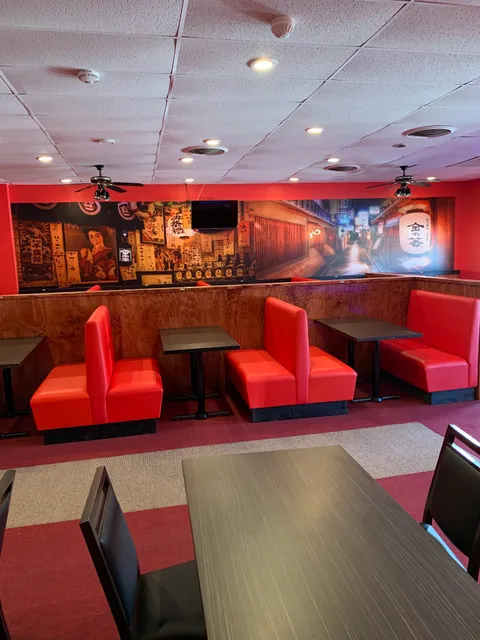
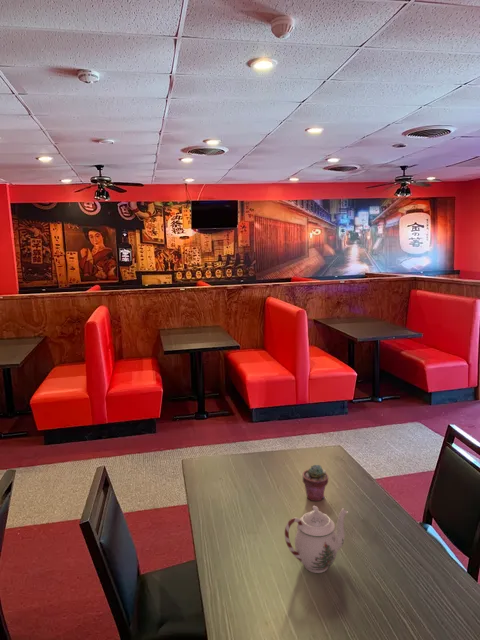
+ potted succulent (315, 481)
+ teapot (317, 535)
